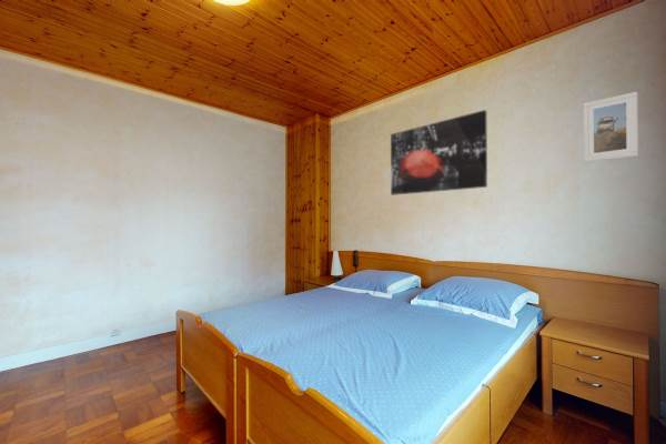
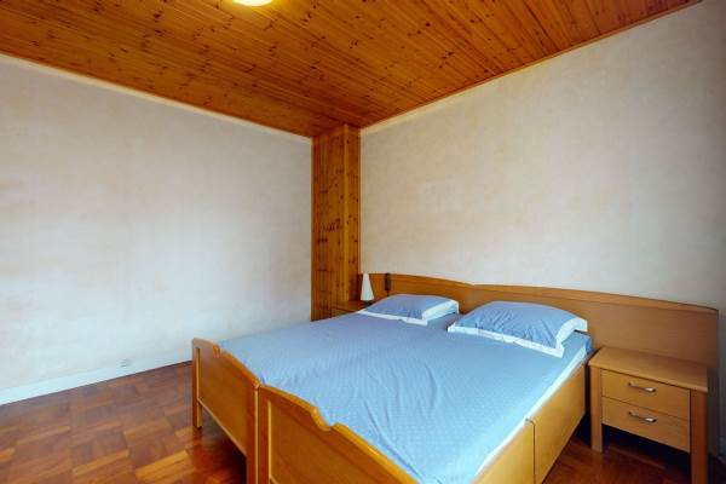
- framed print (609, 128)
- wall art (433, 158)
